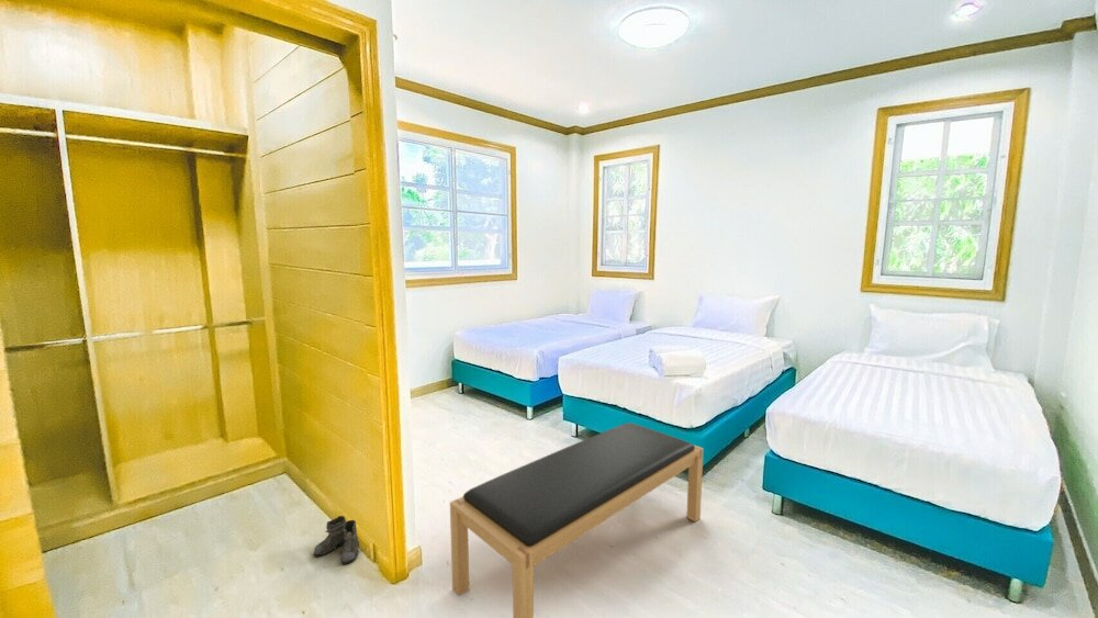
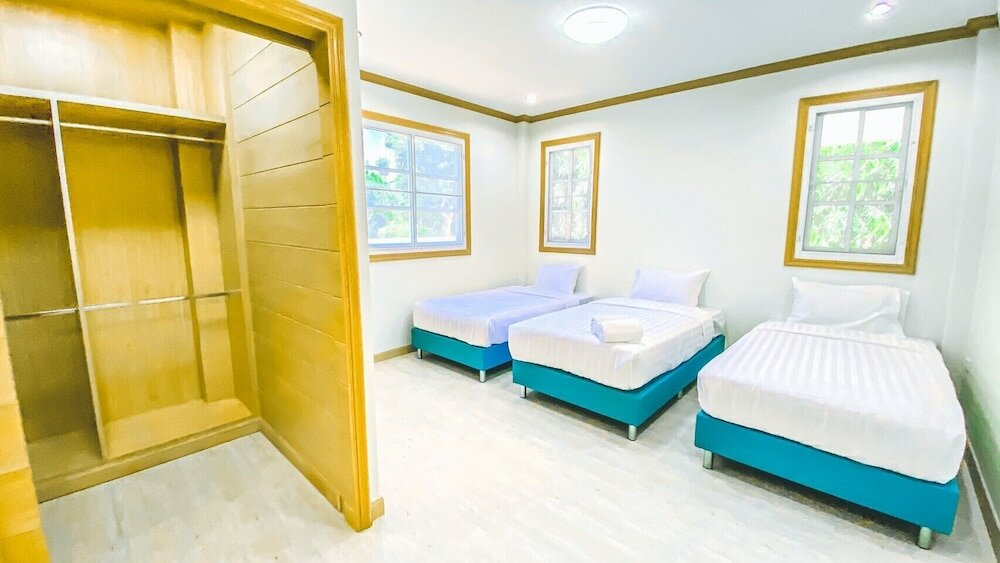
- bench (591, 505)
- boots (338, 537)
